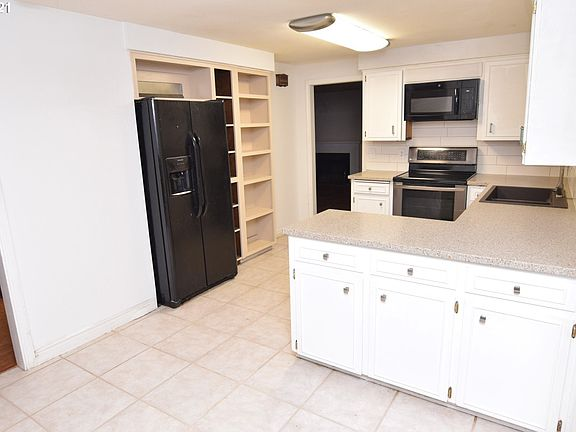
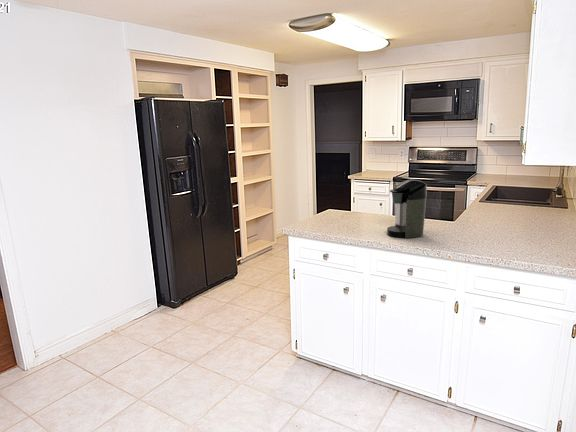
+ coffee maker (405, 205)
